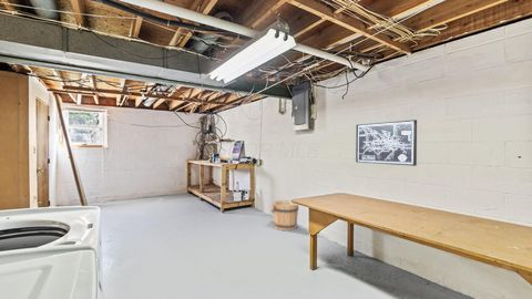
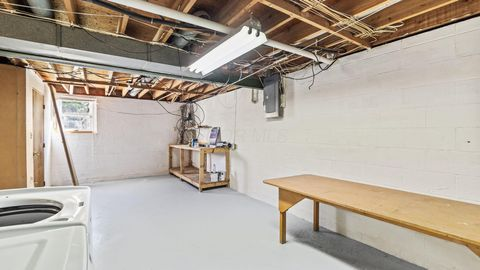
- bucket (285, 215)
- wall art (382, 143)
